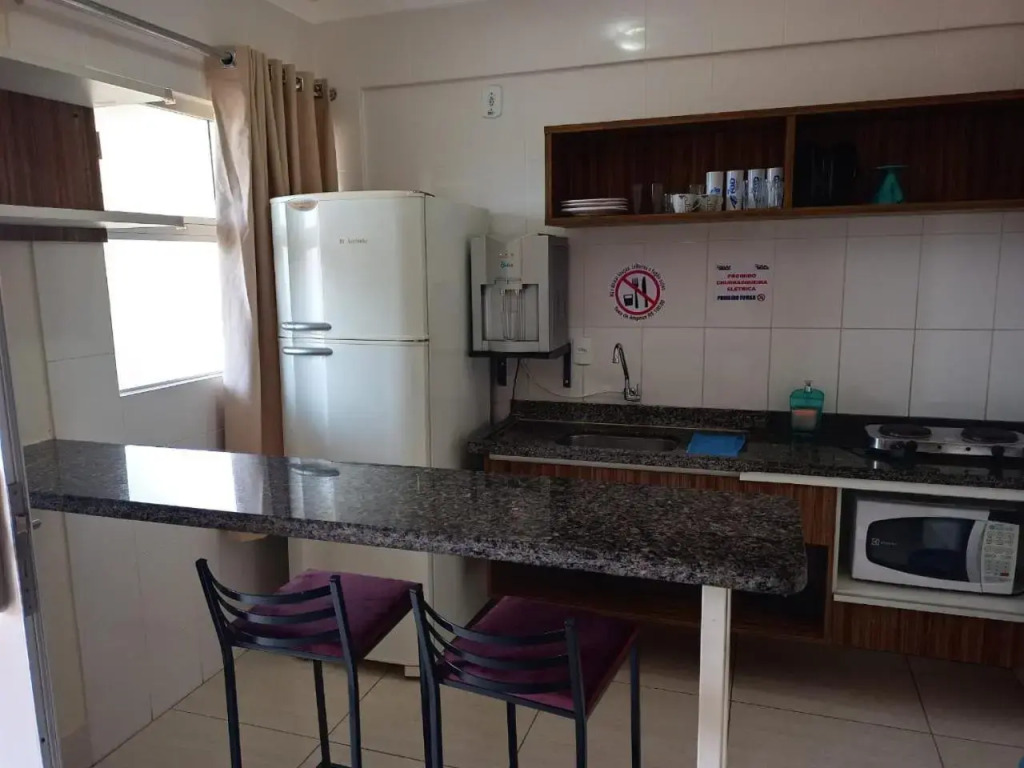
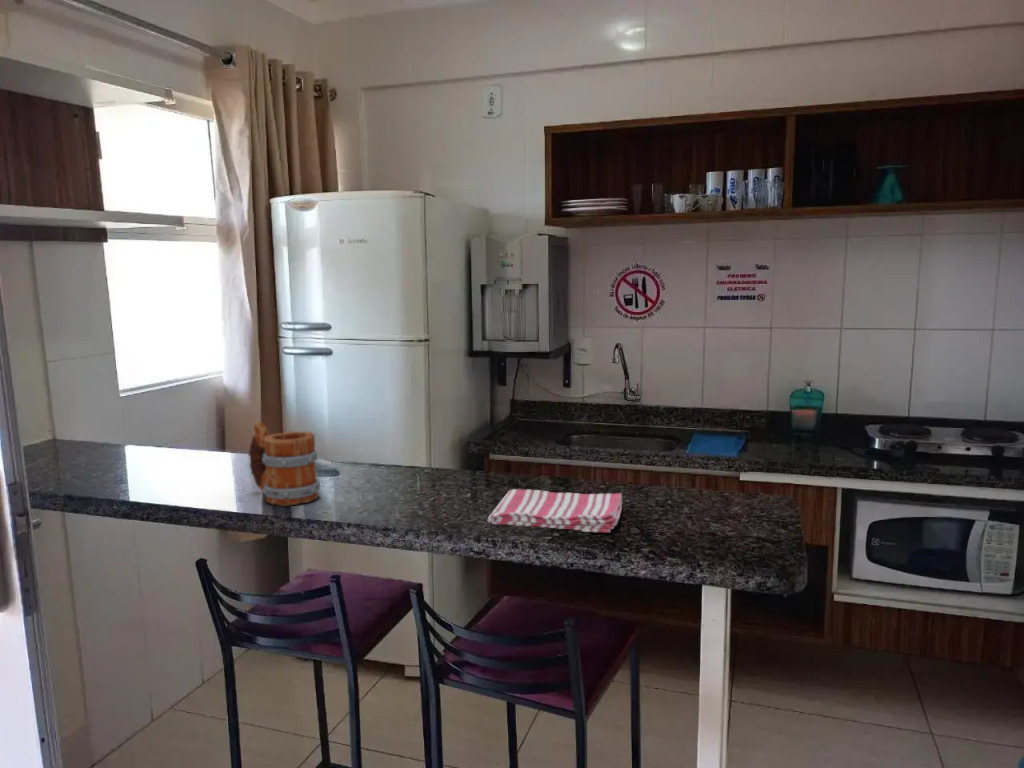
+ dish towel (557, 506)
+ mug (281, 460)
